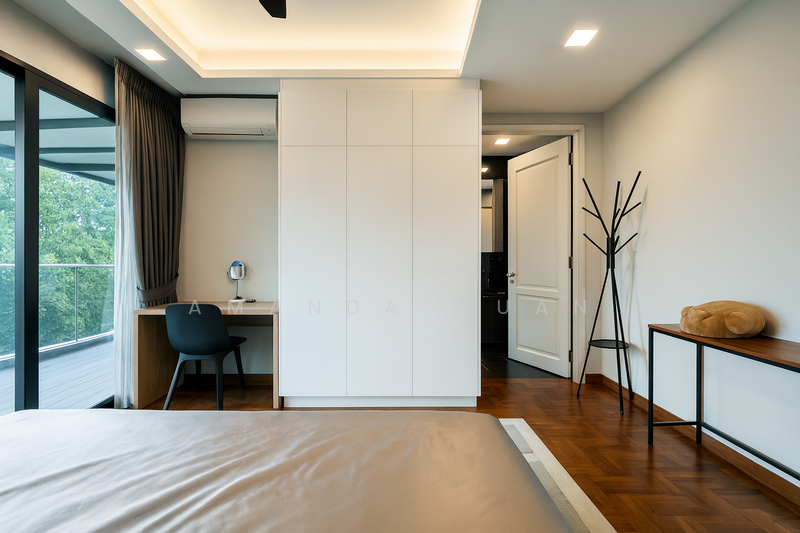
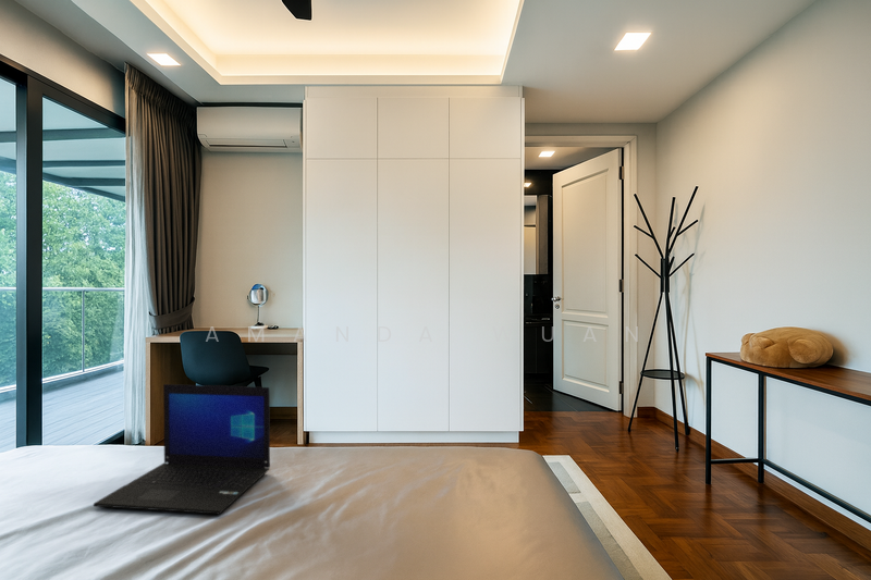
+ laptop (189, 442)
